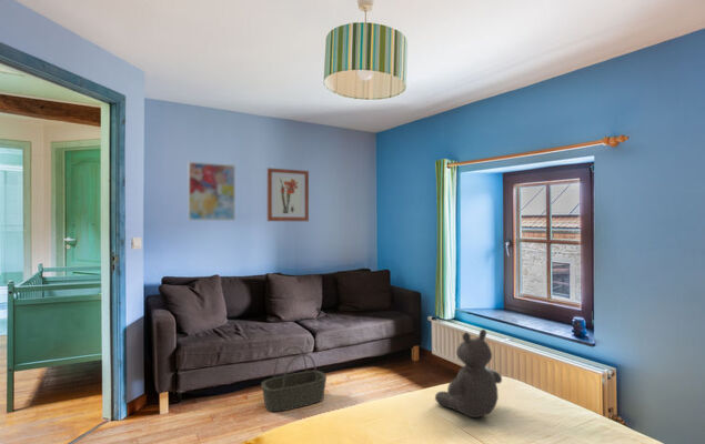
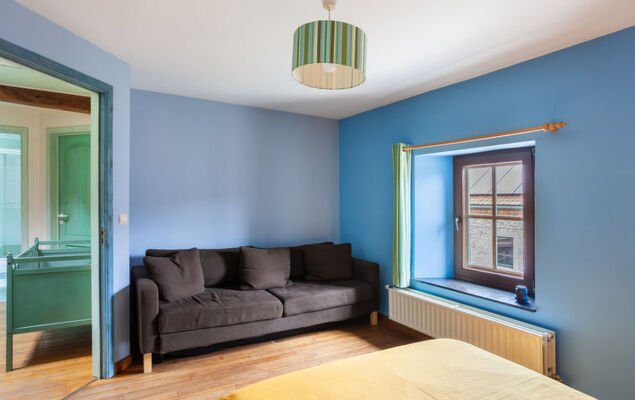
- teddy bear (466, 369)
- wall art (288, 195)
- wall art (212, 192)
- basket (294, 376)
